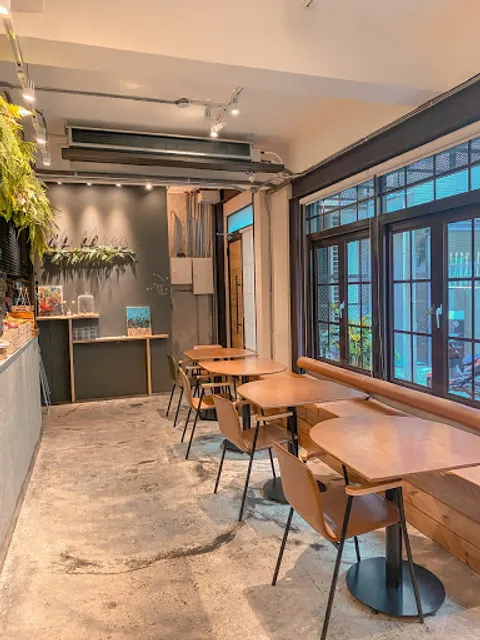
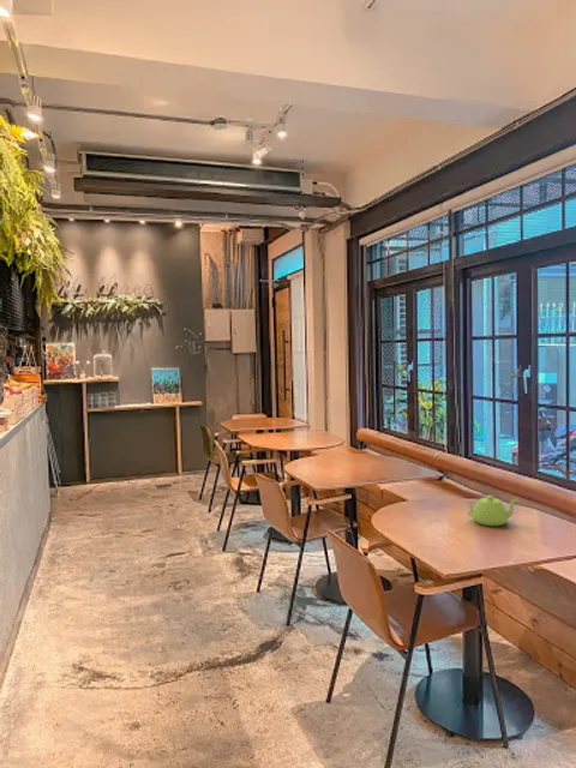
+ teapot (492, 509)
